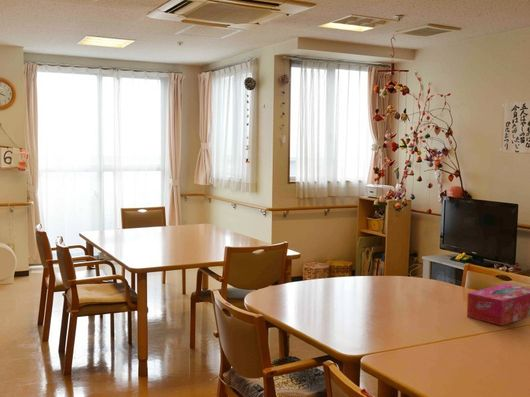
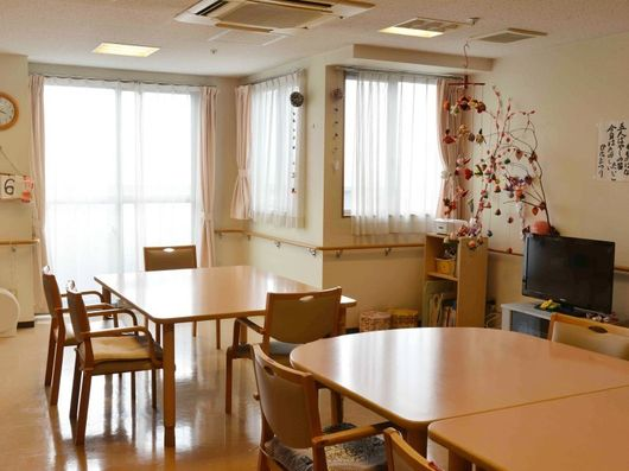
- tissue box (504, 303)
